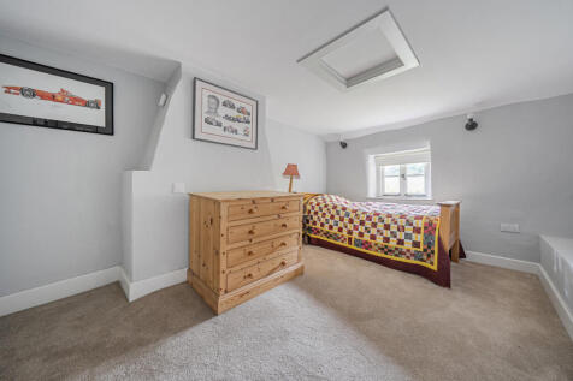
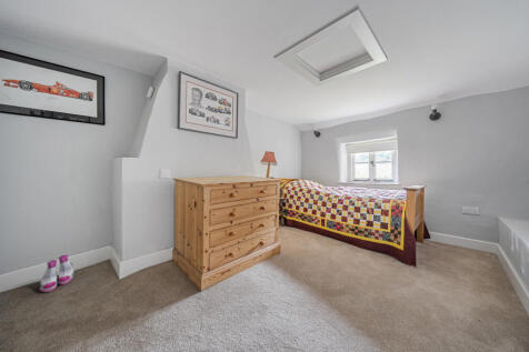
+ boots (56, 270)
